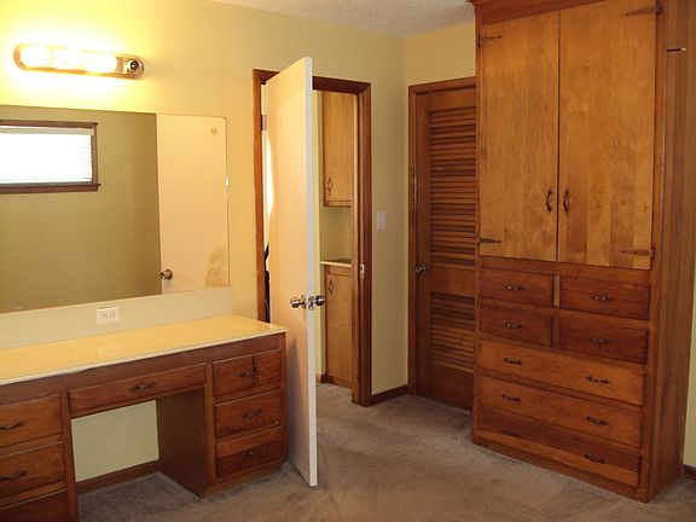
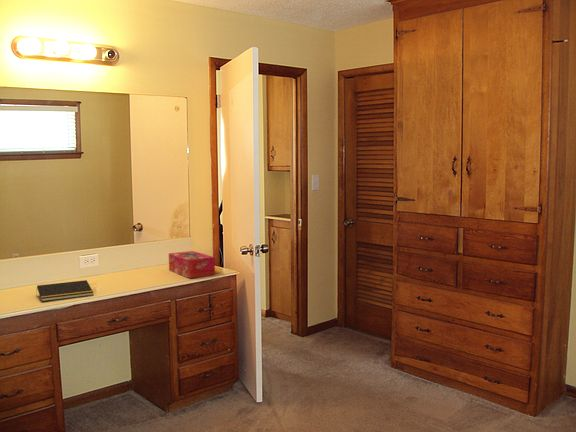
+ tissue box (191, 263)
+ notepad (65, 290)
